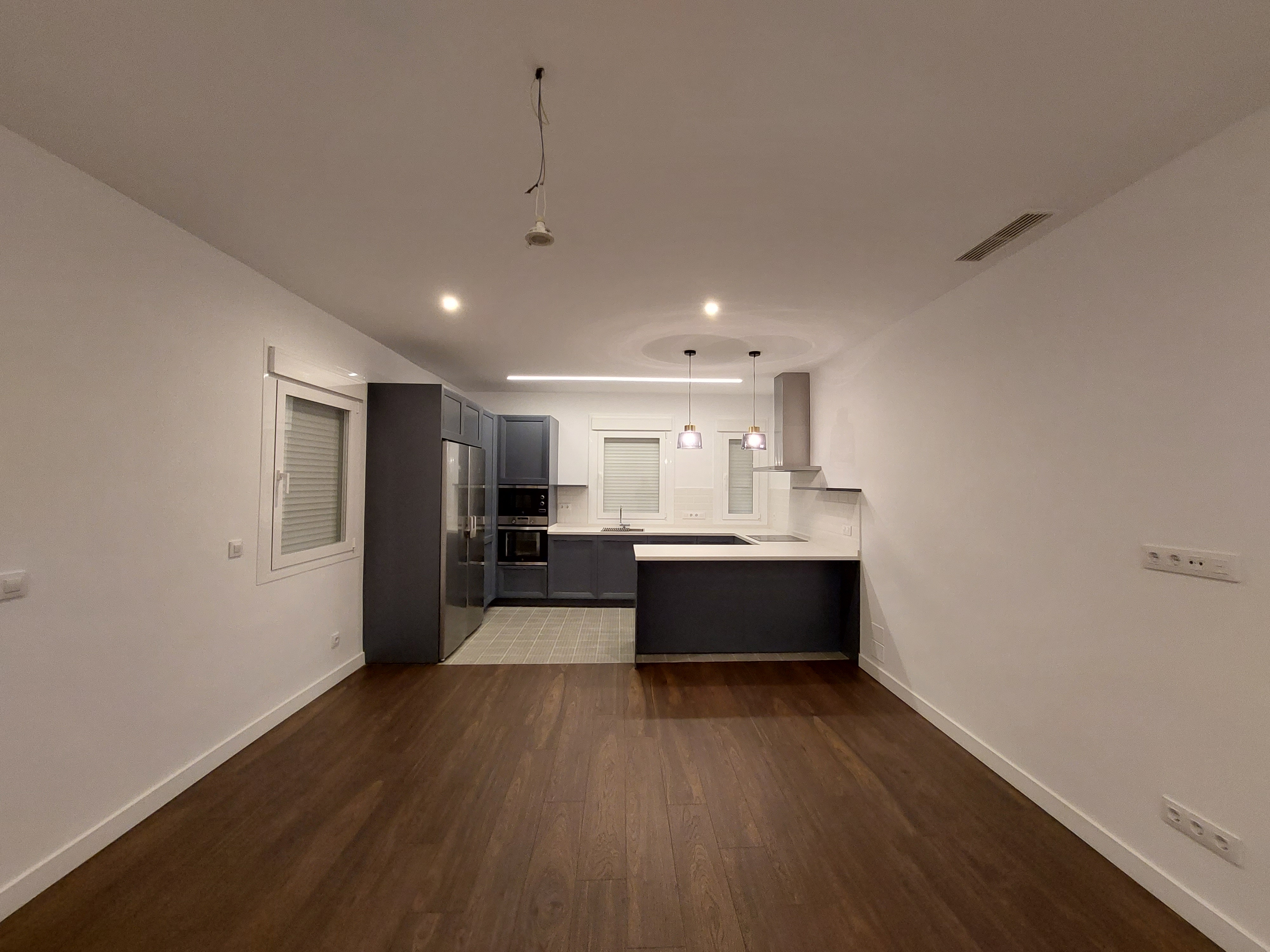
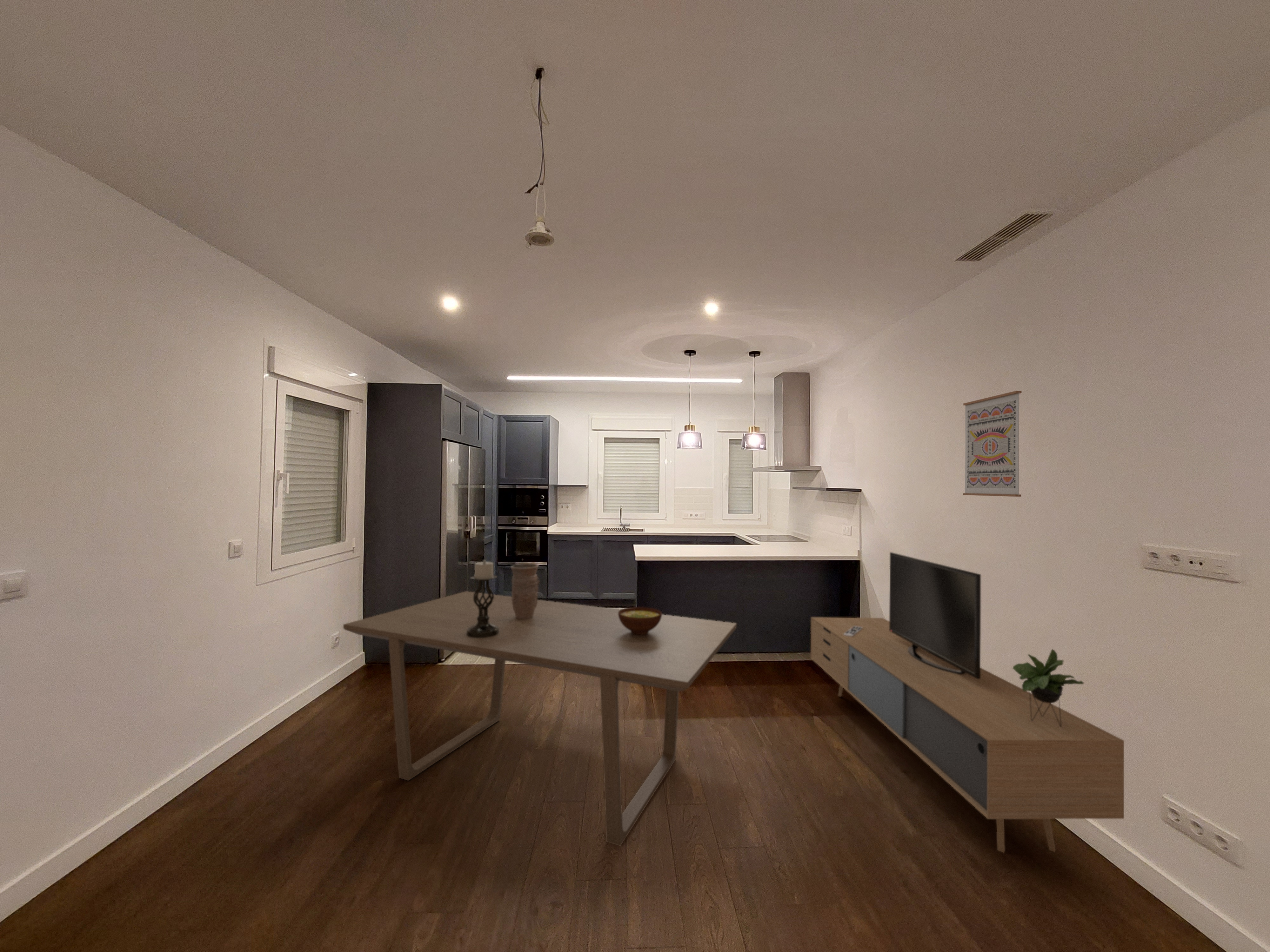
+ bowl (640, 622)
+ vase (524, 591)
+ candle holder (484, 596)
+ dining table (549, 668)
+ wall art (990, 446)
+ media console (921, 657)
